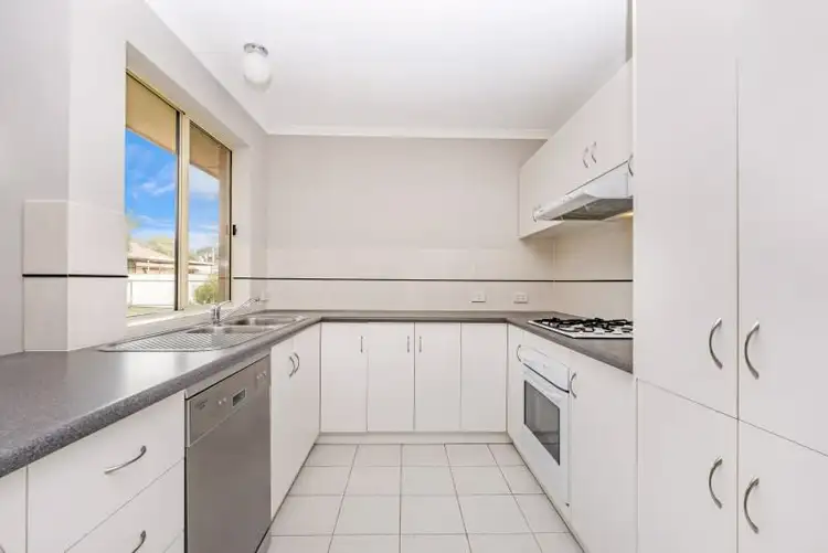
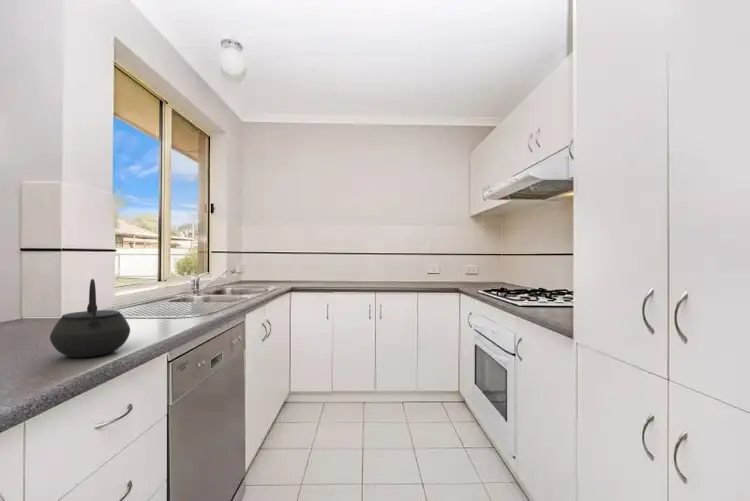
+ kettle (91, 315)
